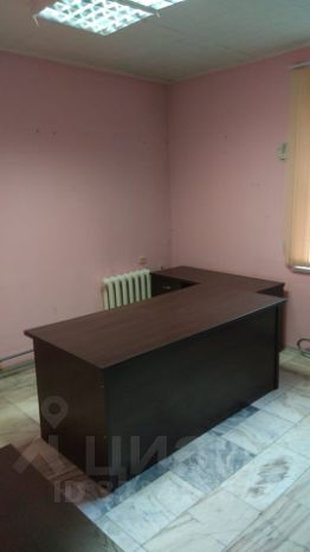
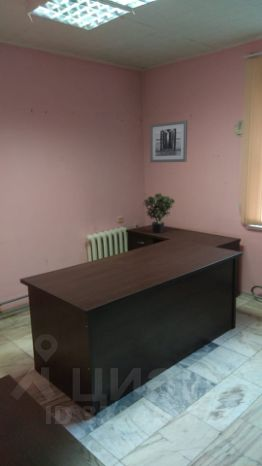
+ wall art (167, 142)
+ potted plant (160, 212)
